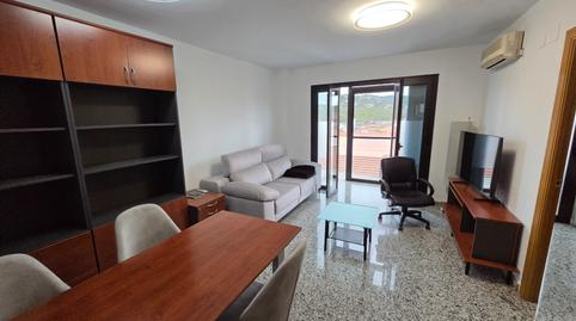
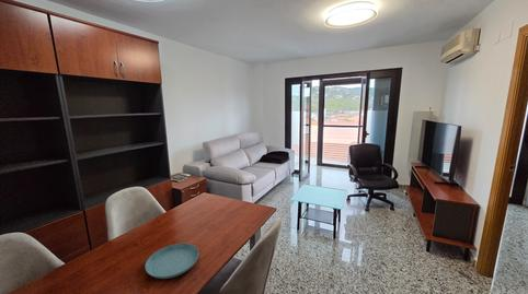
+ saucer (173, 260)
